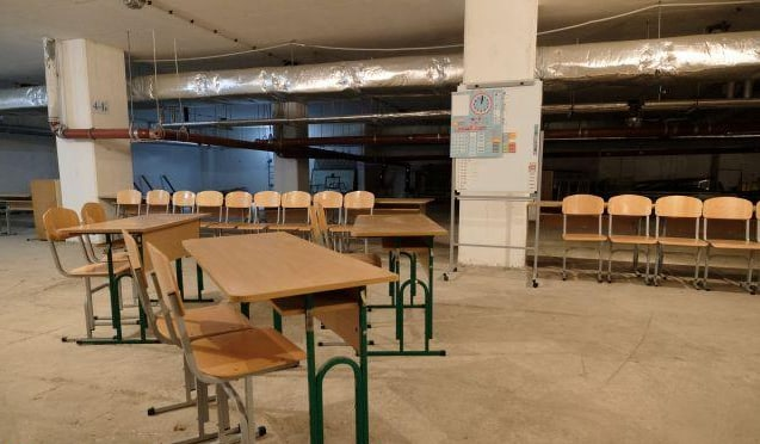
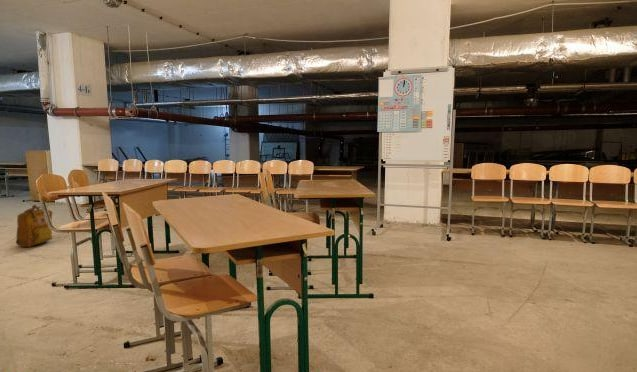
+ backpack (34, 224)
